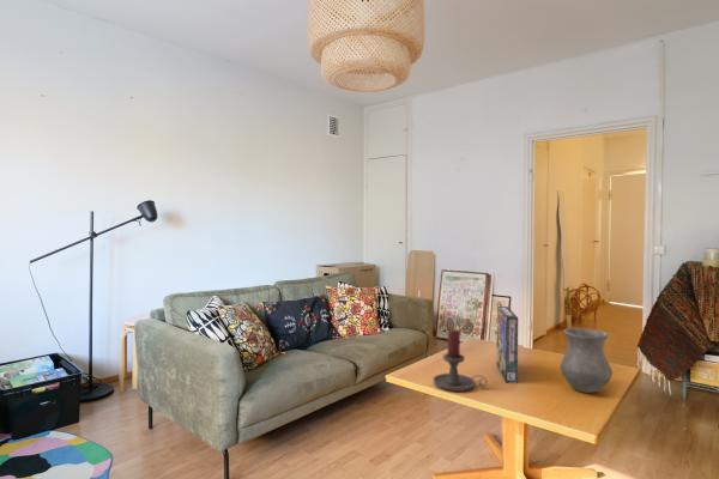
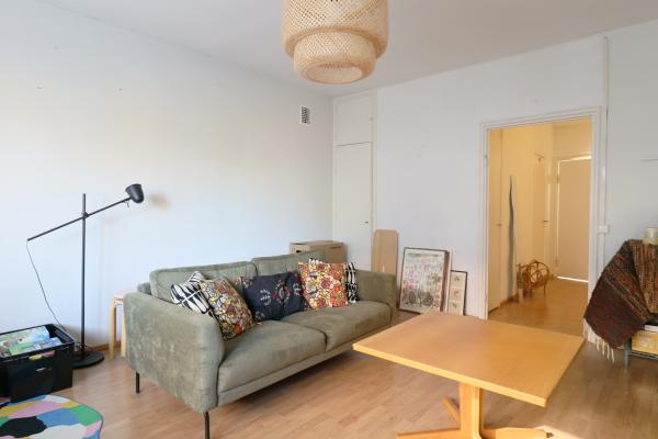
- vase (585, 360)
- video game box (506, 341)
- candle holder (459, 357)
